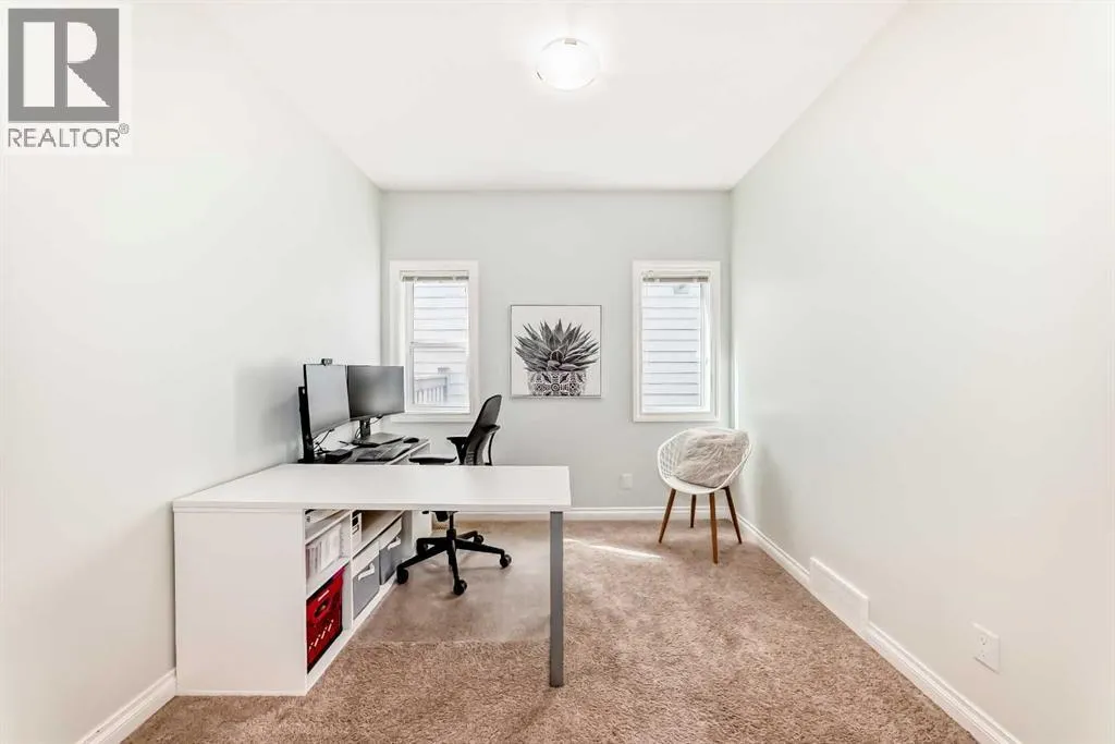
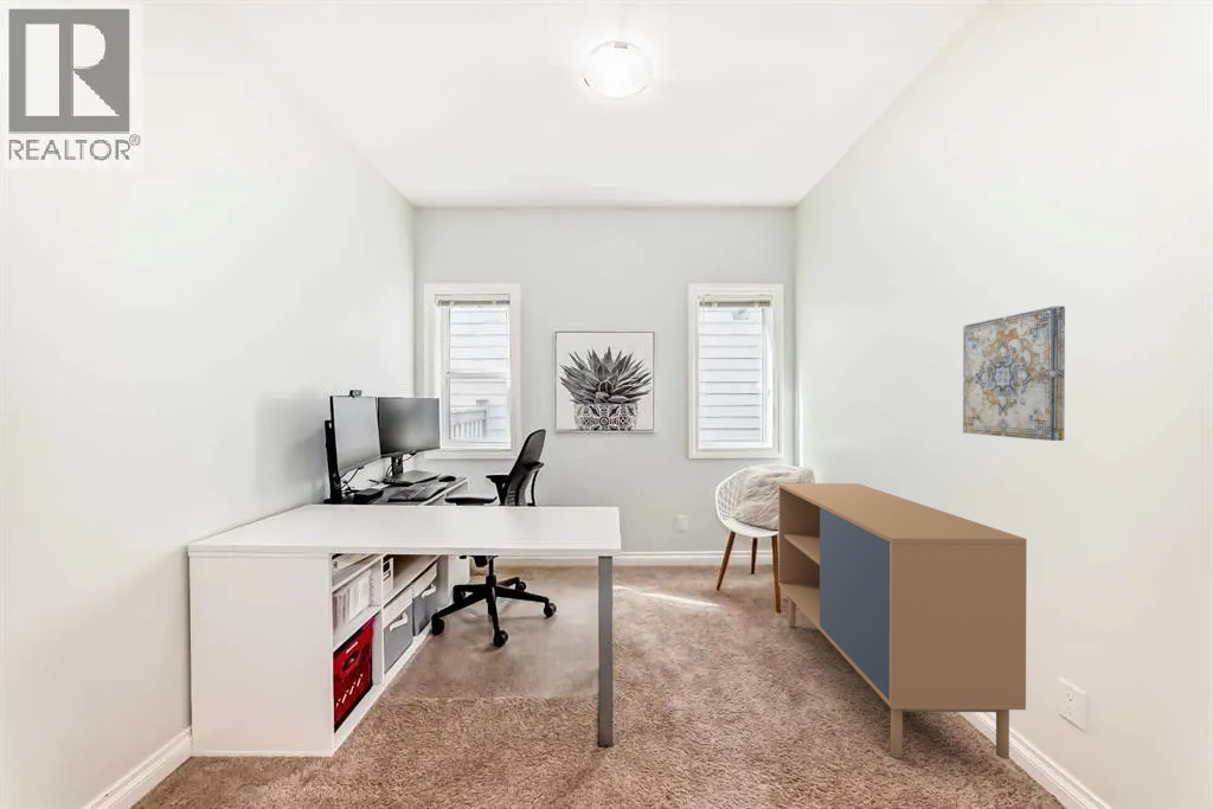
+ wall art (1008, 375)
+ storage cabinet (871, 590)
